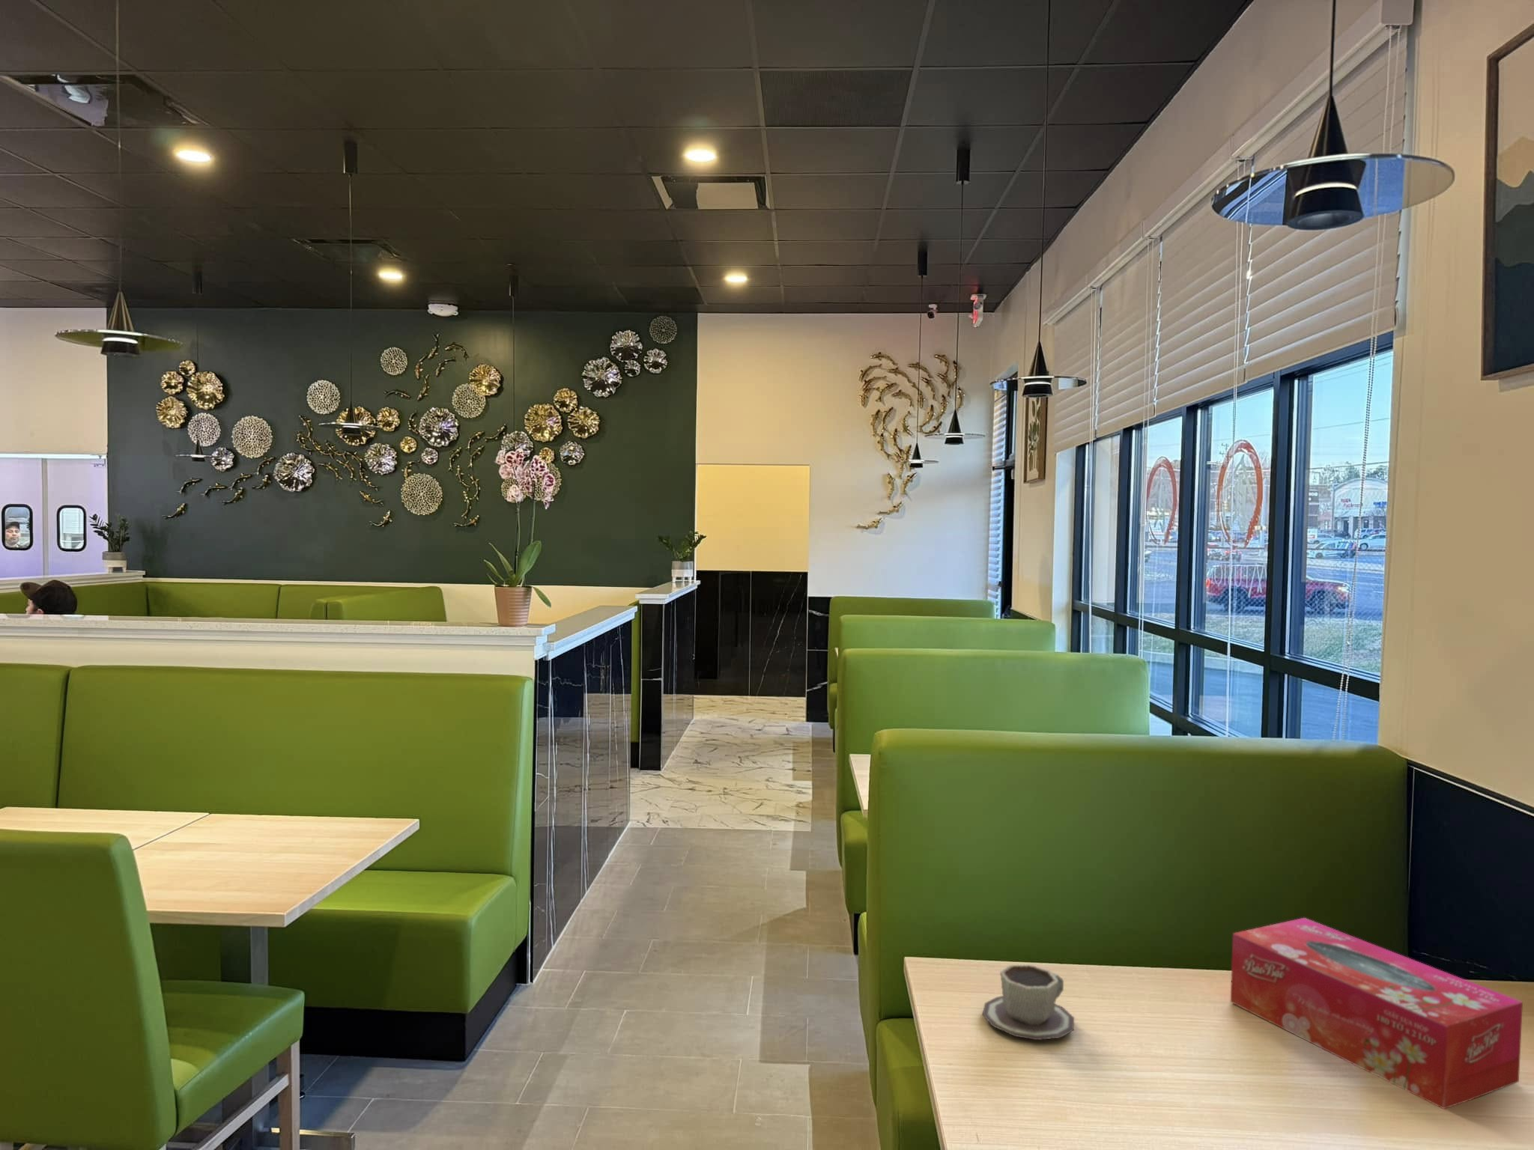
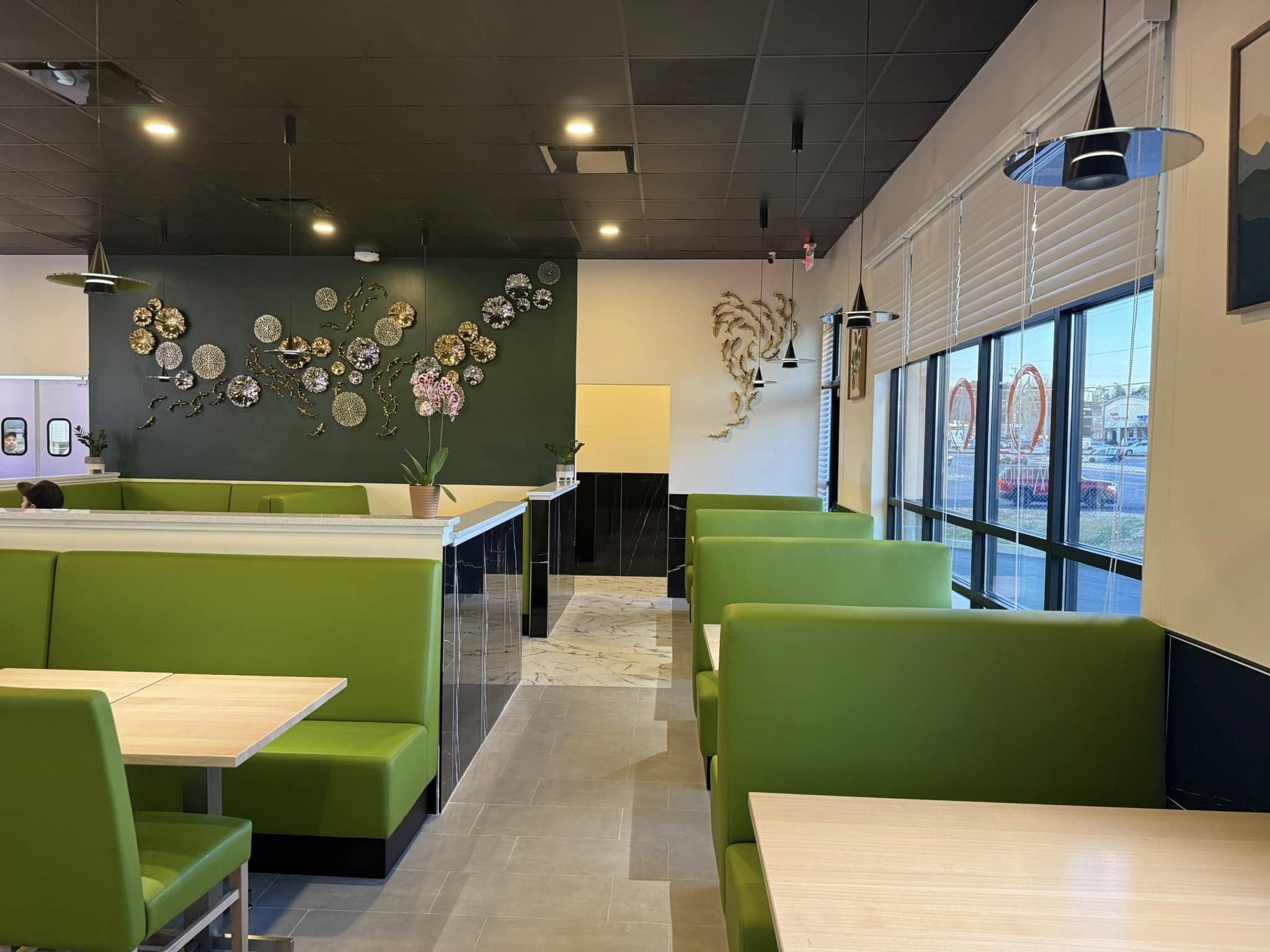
- tissue box (1365, 1001)
- cup (1028, 998)
